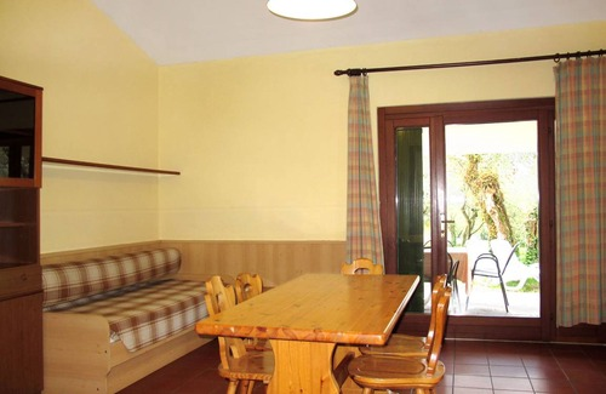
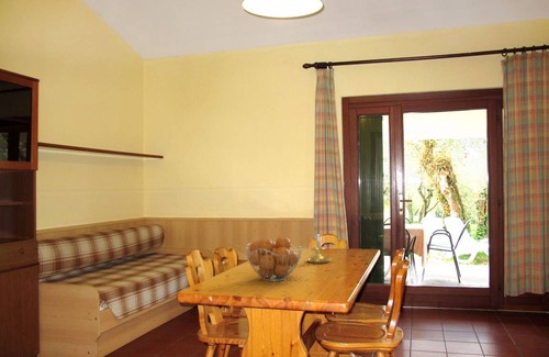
+ fruit basket (273, 257)
+ candle holder (317, 247)
